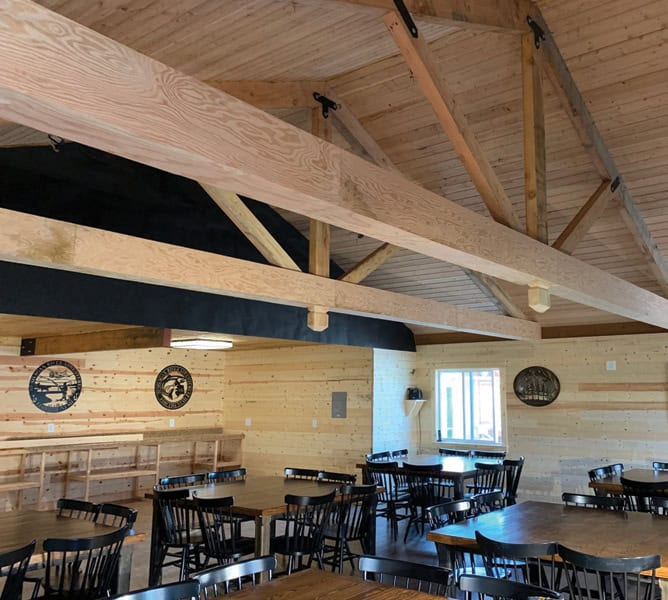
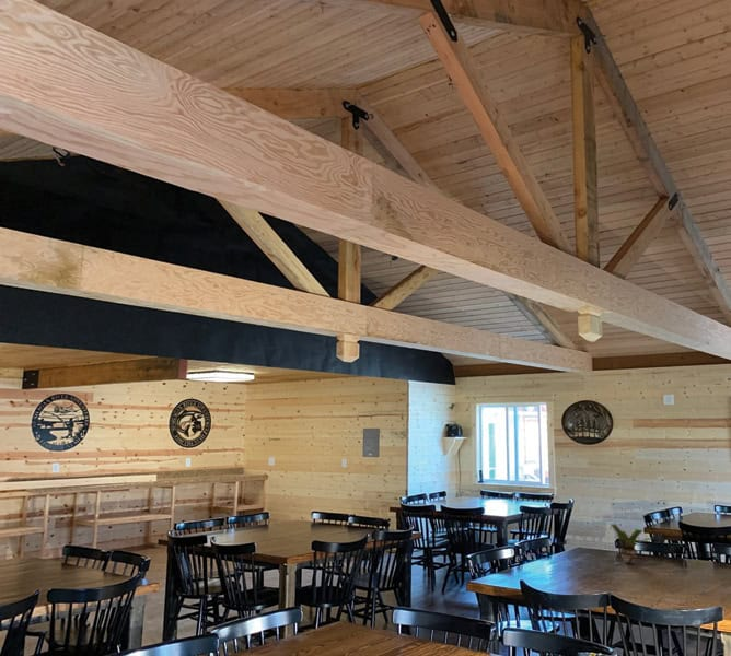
+ potted plant (627, 544)
